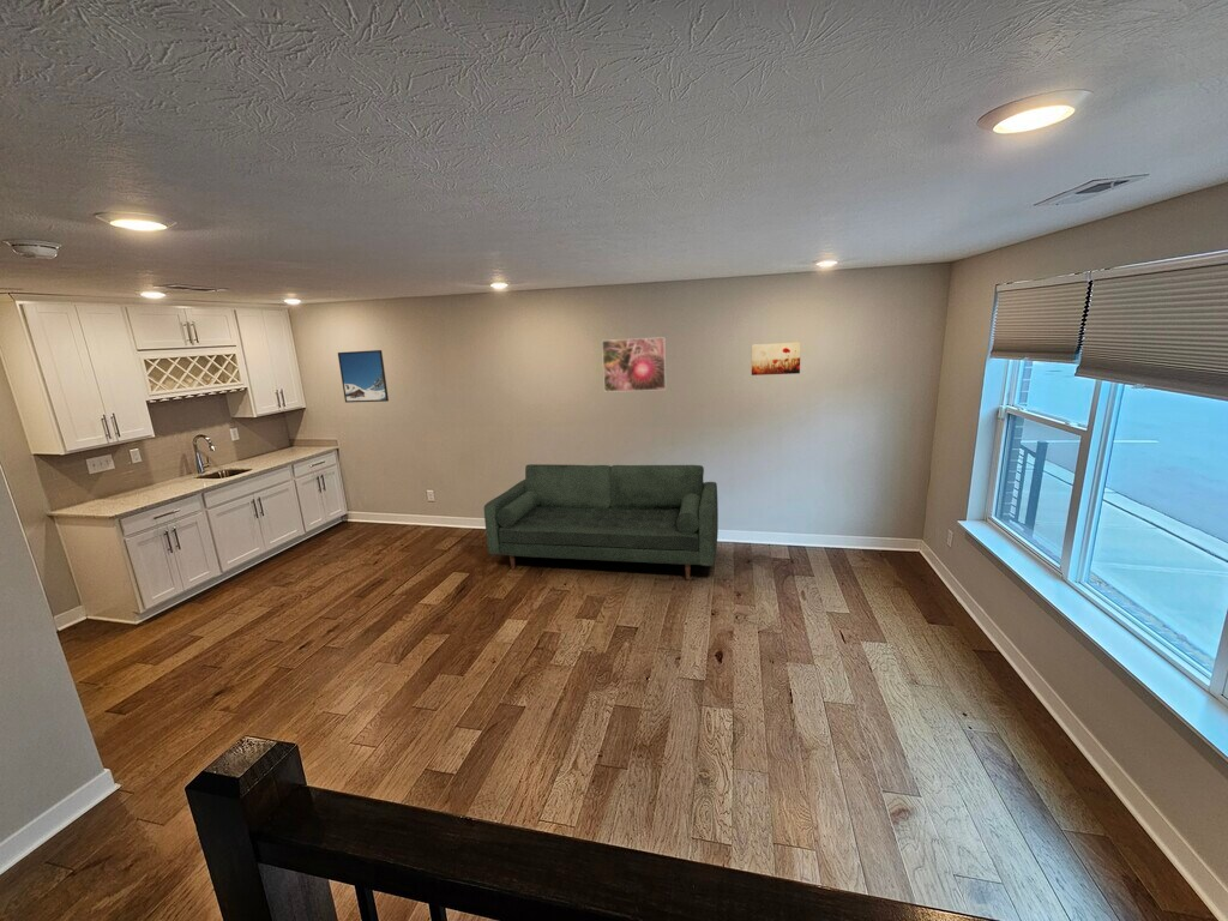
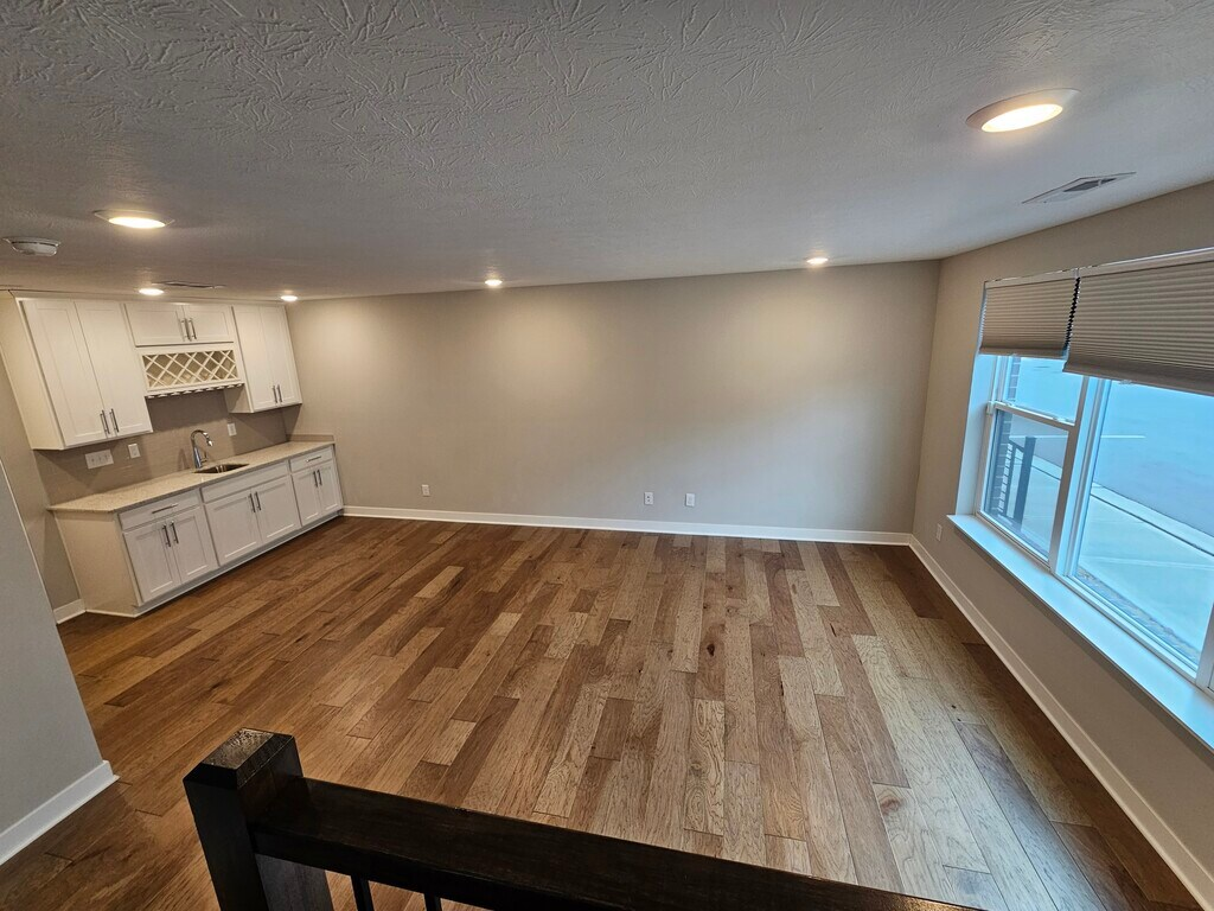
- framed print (362, 377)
- sofa (606, 513)
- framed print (633, 365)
- wall art (775, 359)
